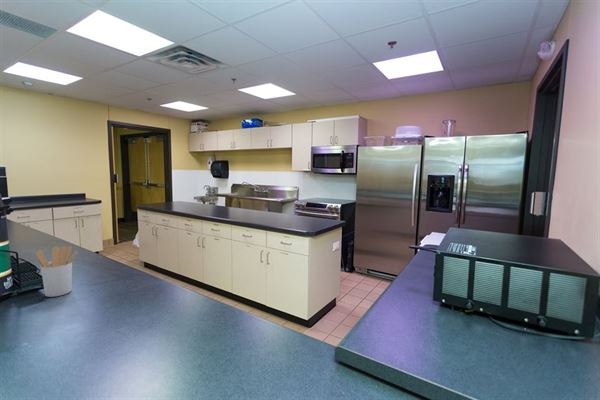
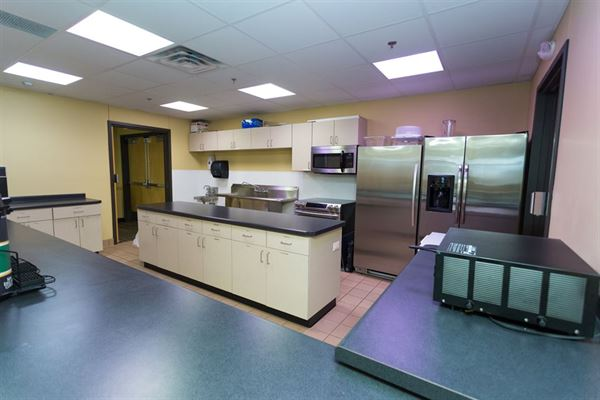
- utensil holder (59, 269)
